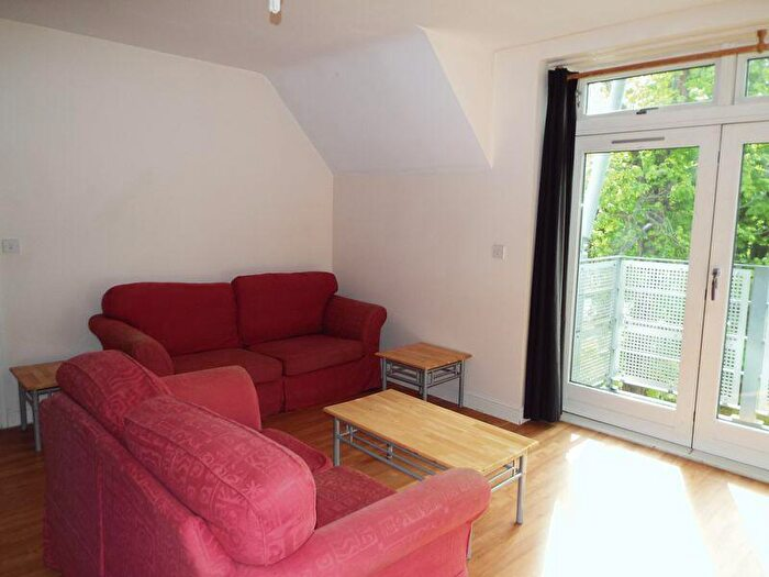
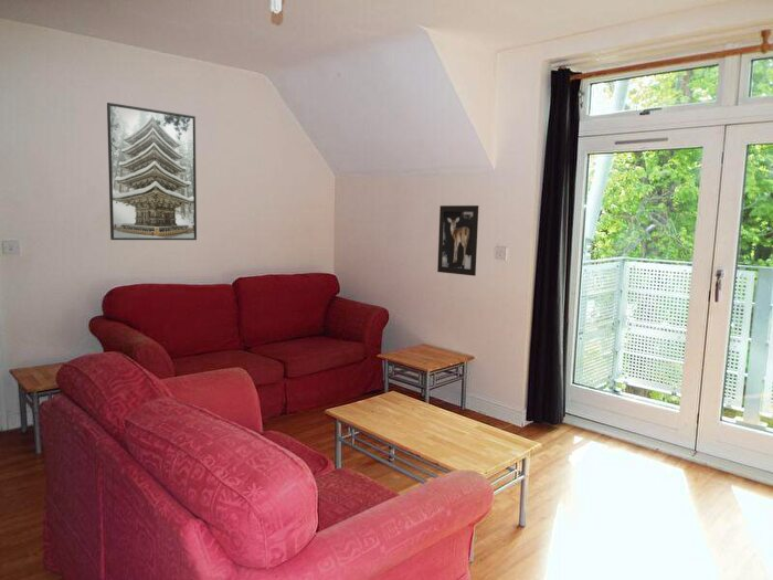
+ wall art (457, 240)
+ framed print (153, 176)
